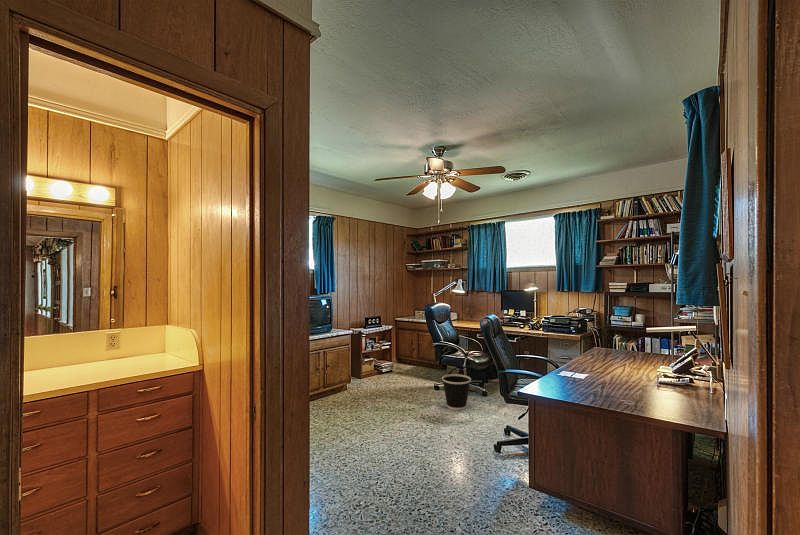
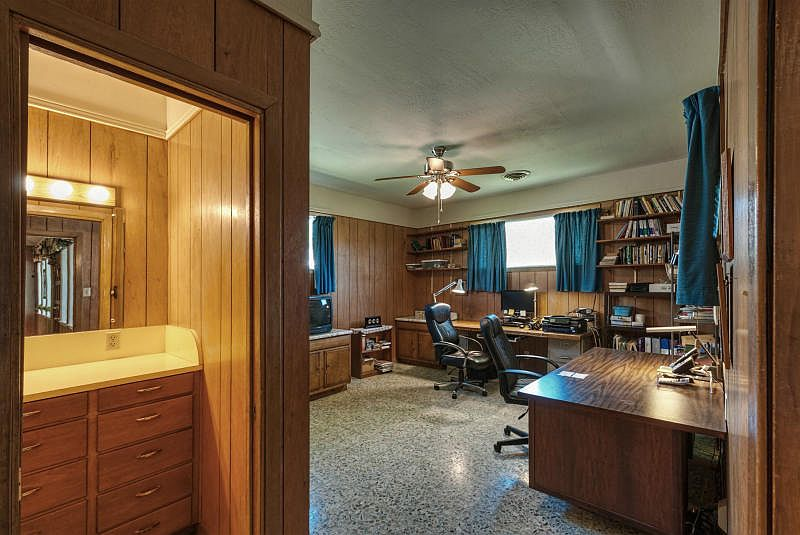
- wastebasket (456, 392)
